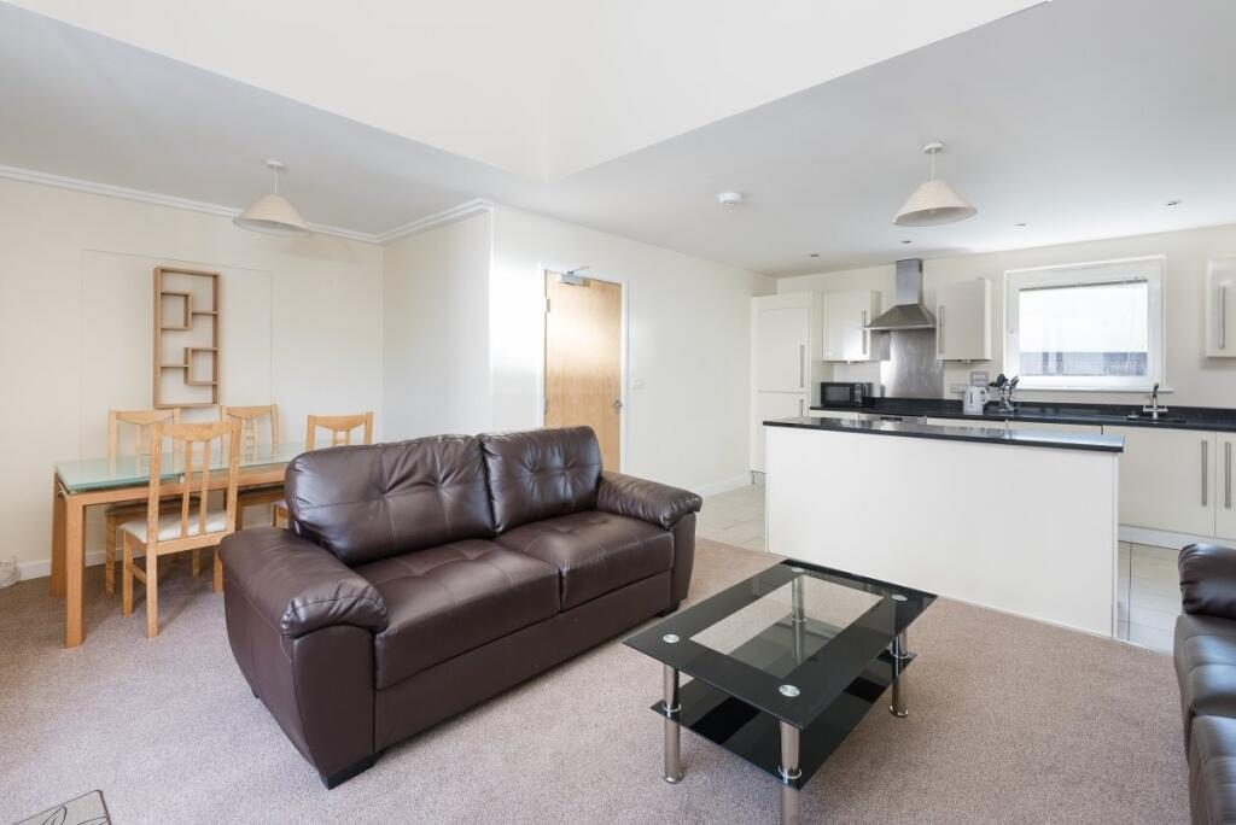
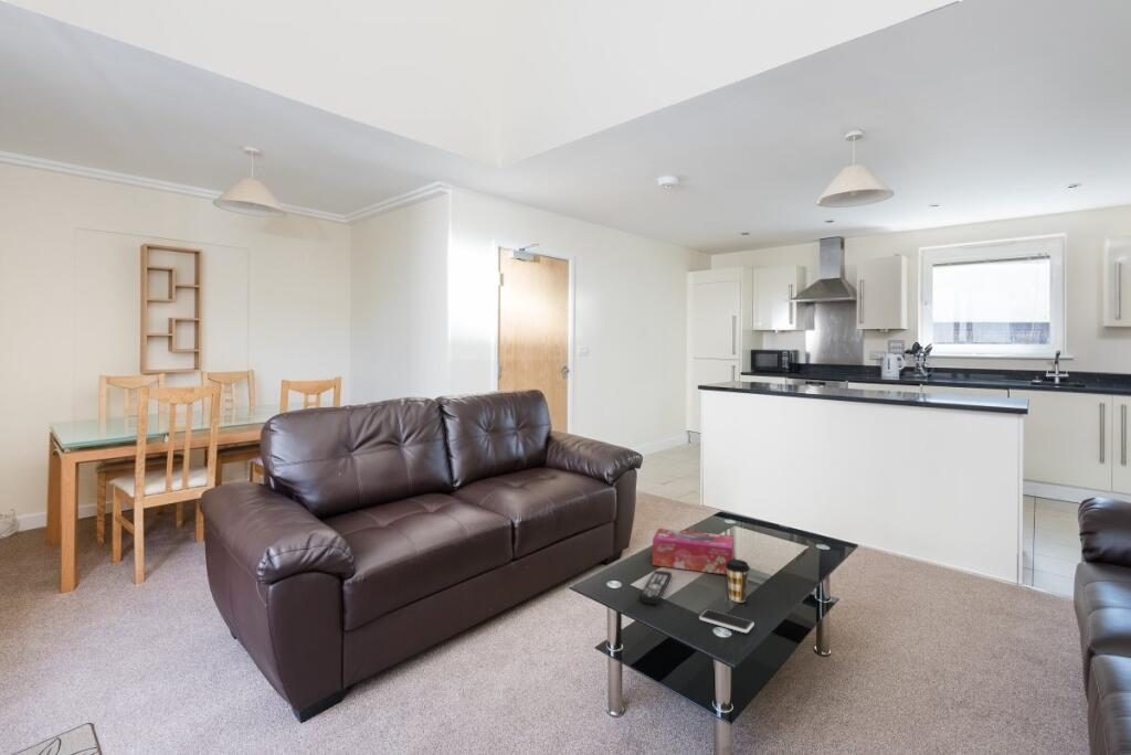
+ remote control (656, 585)
+ tissue box (693, 550)
+ smartphone (726, 620)
+ coffee cup (737, 581)
